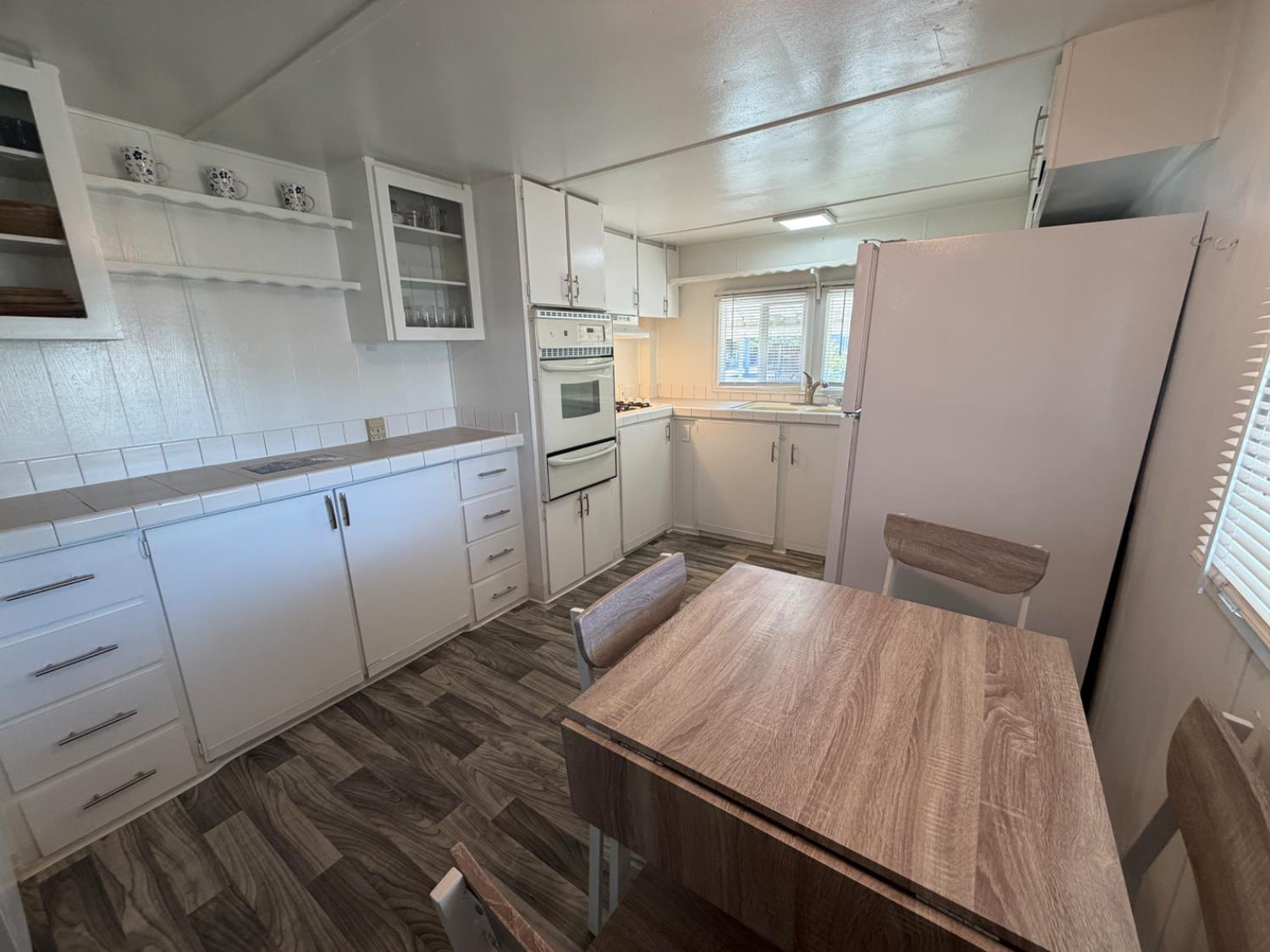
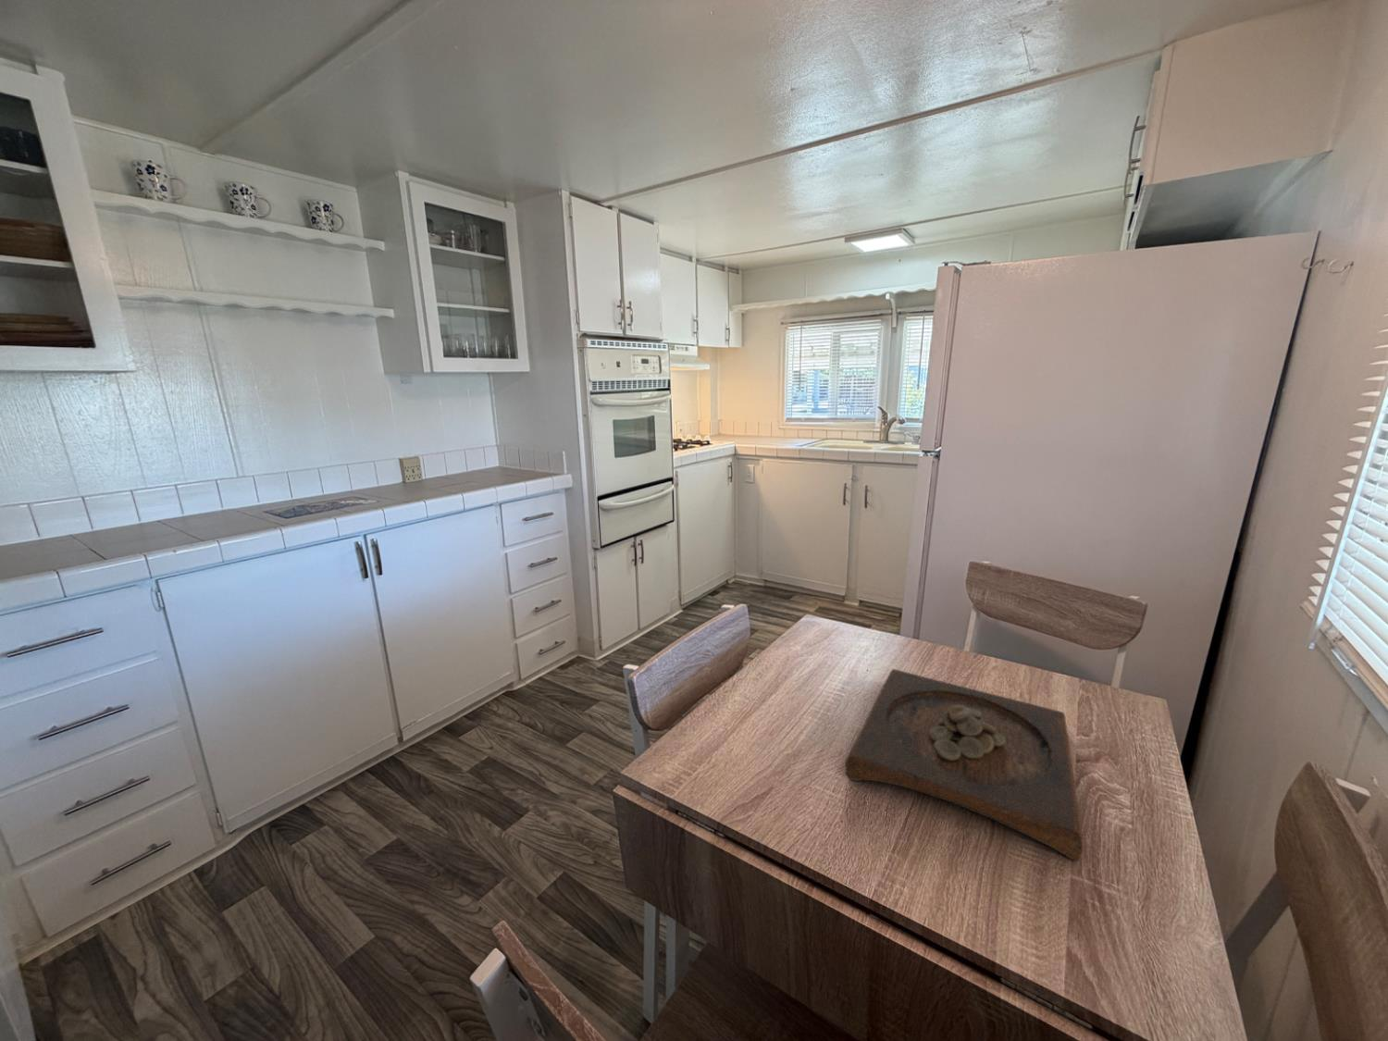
+ wooden tray (965, 730)
